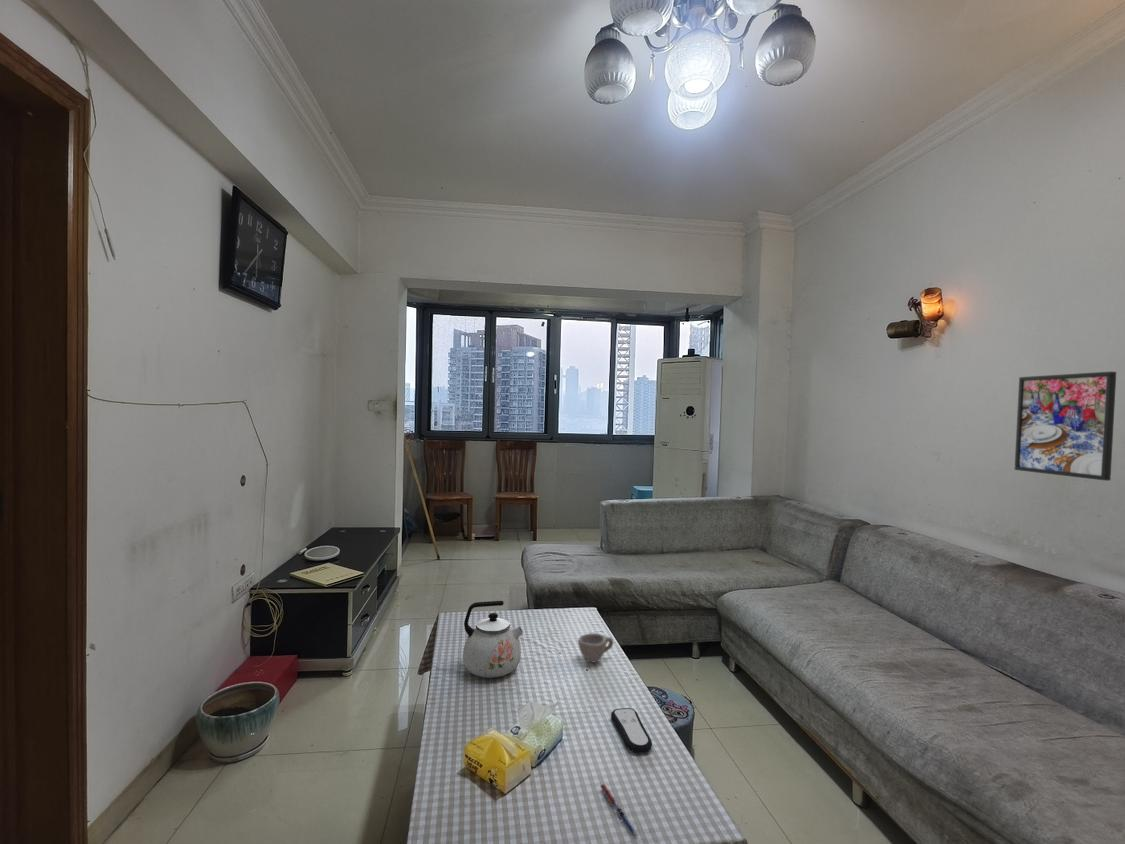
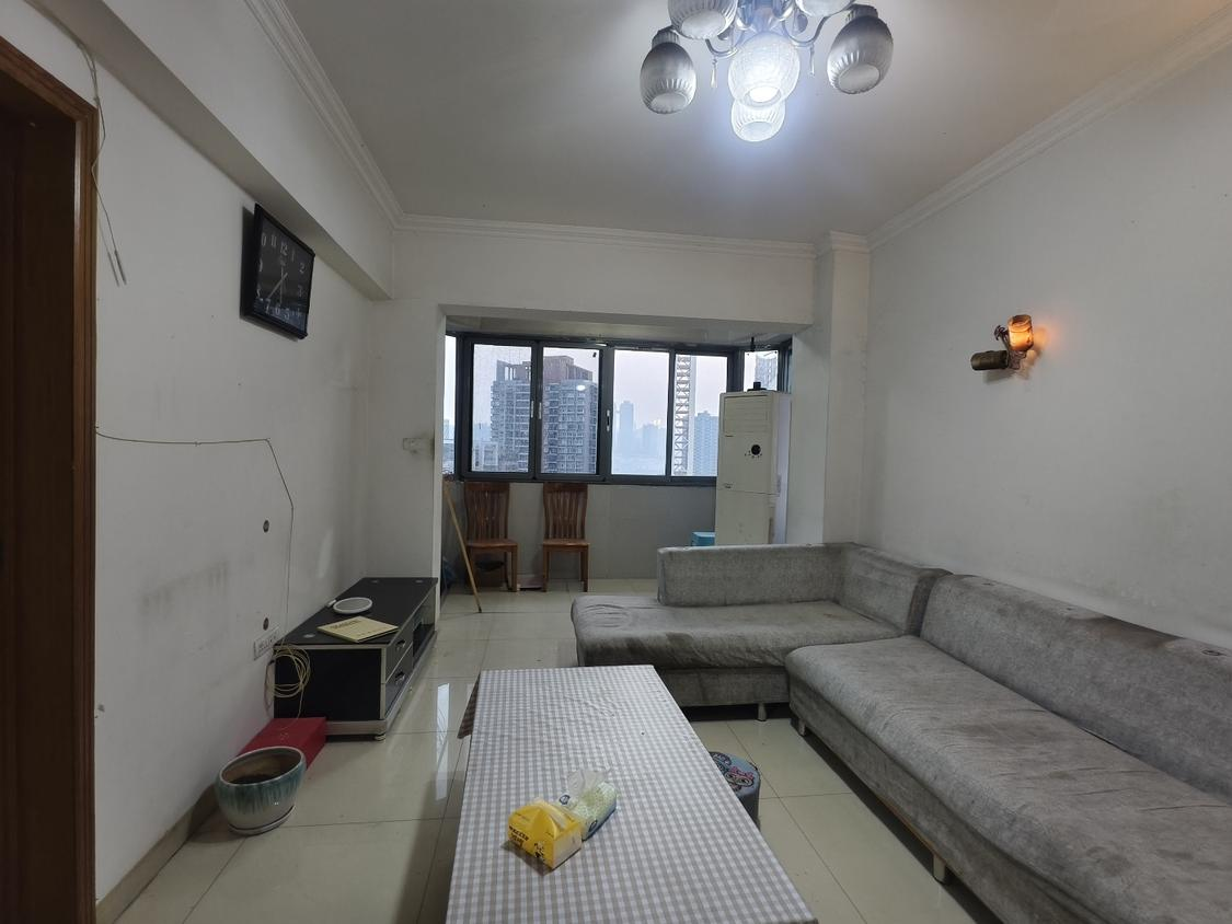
- kettle (493, 634)
- remote control (631, 728)
- pen (618, 808)
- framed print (1061, 424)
- cup (595, 648)
